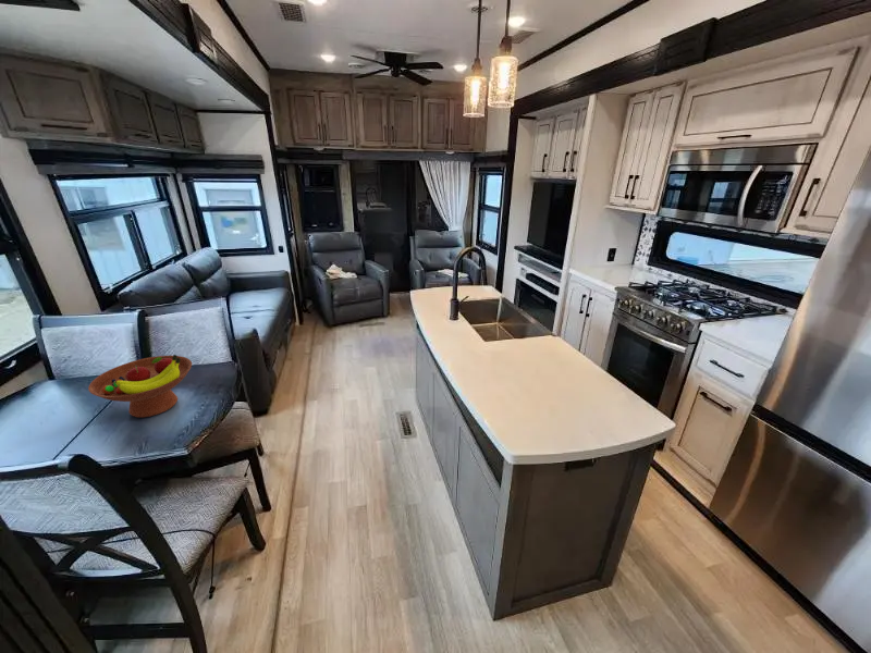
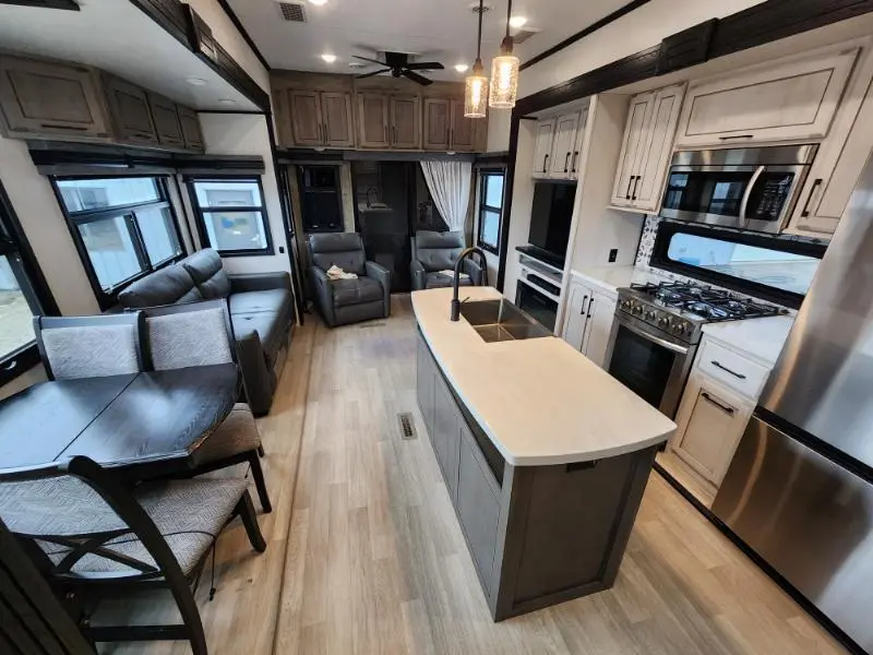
- fruit bowl (147, 384)
